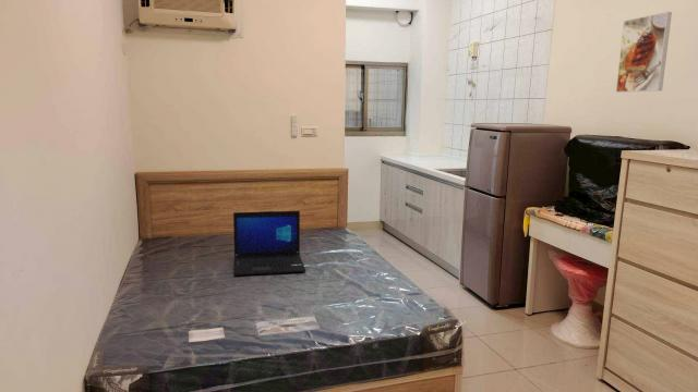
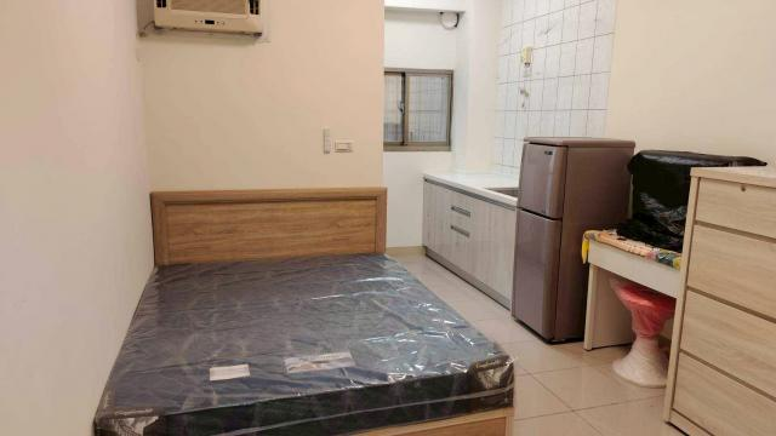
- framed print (641, 54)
- laptop (268, 241)
